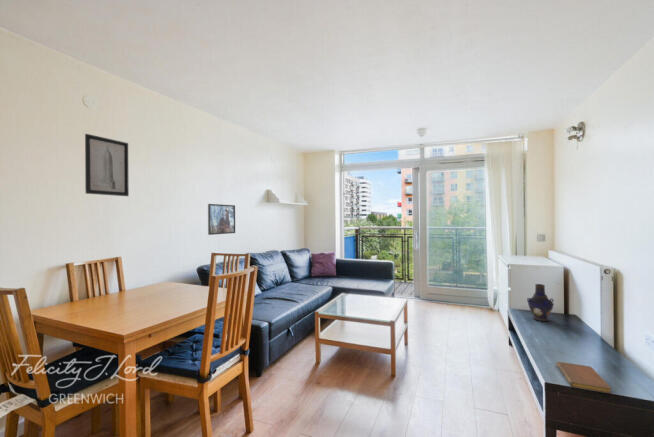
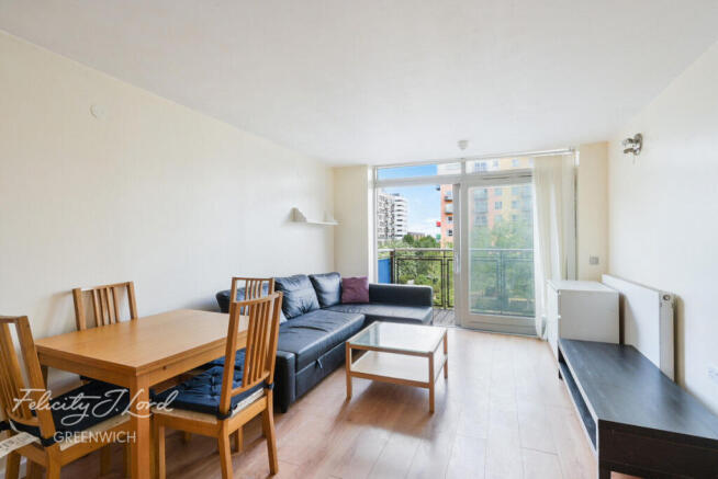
- wall art (108, 166)
- vase (540, 302)
- notebook (581, 376)
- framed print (222, 219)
